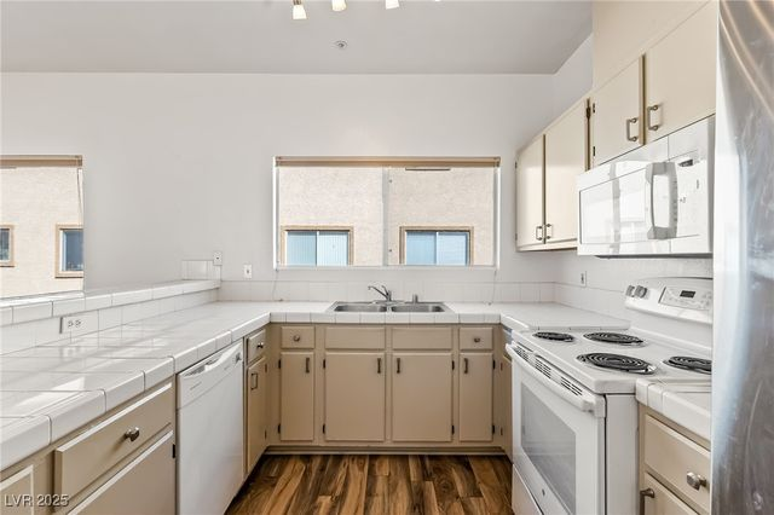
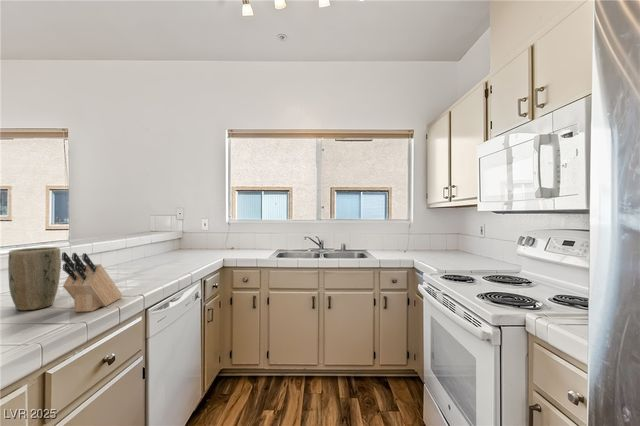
+ knife block (92, 277)
+ plant pot (35, 277)
